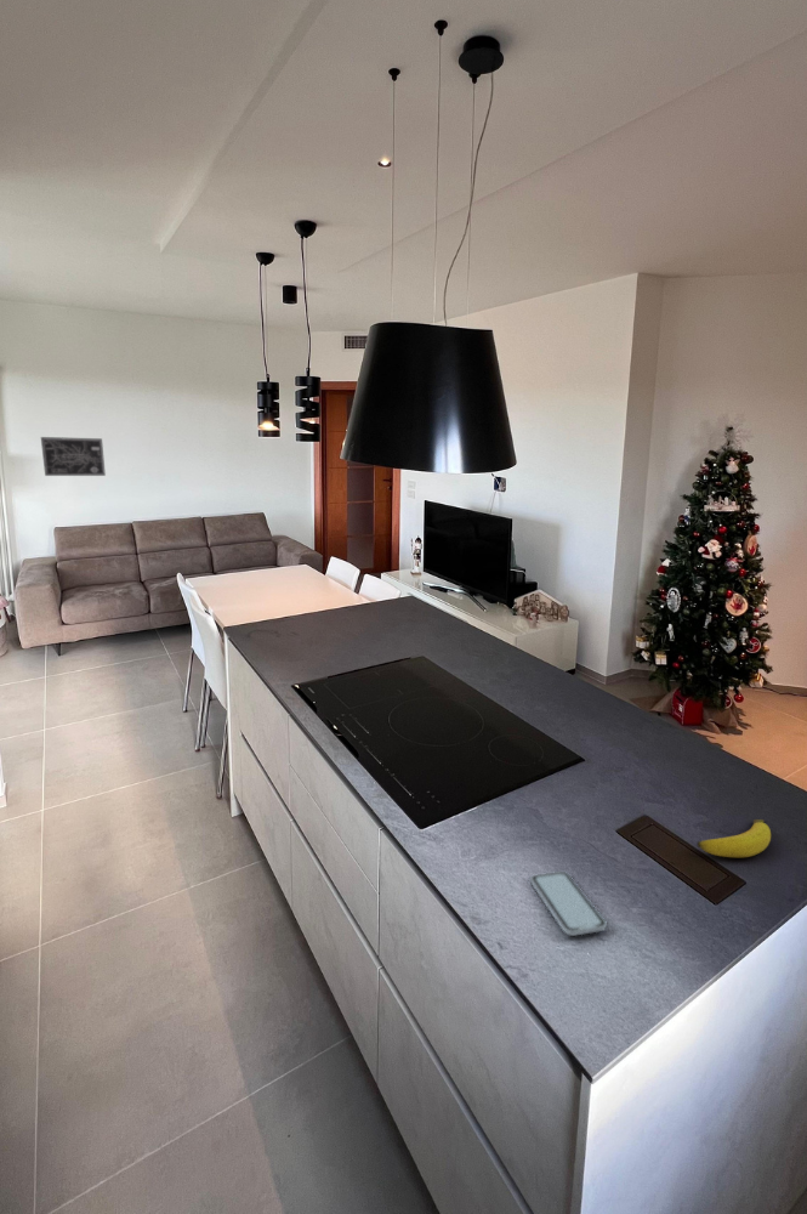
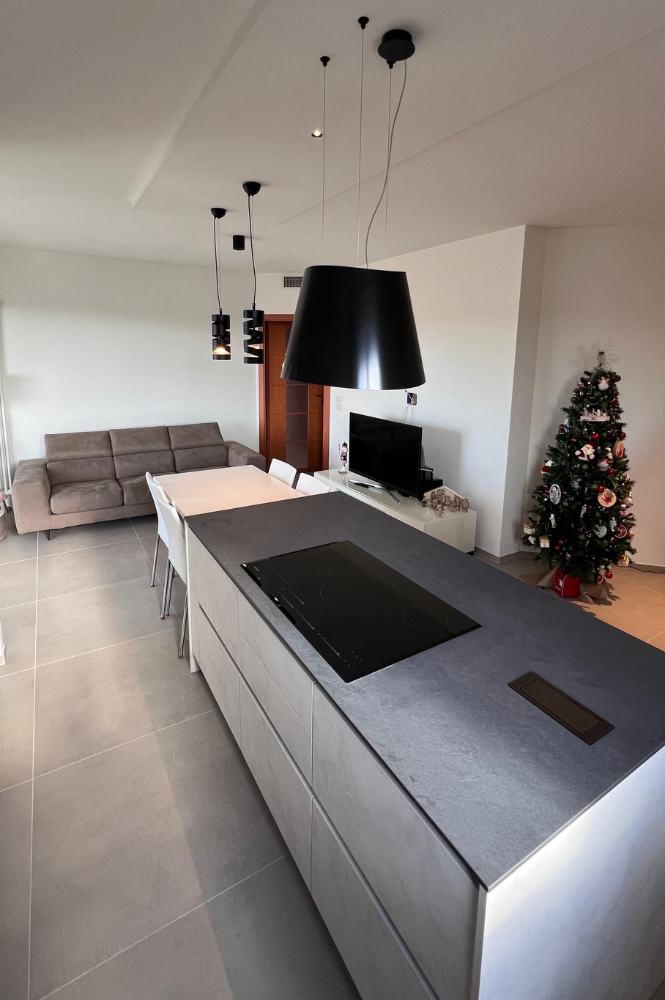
- smartphone (566, 901)
- wall art (73, 456)
- banana (743, 834)
